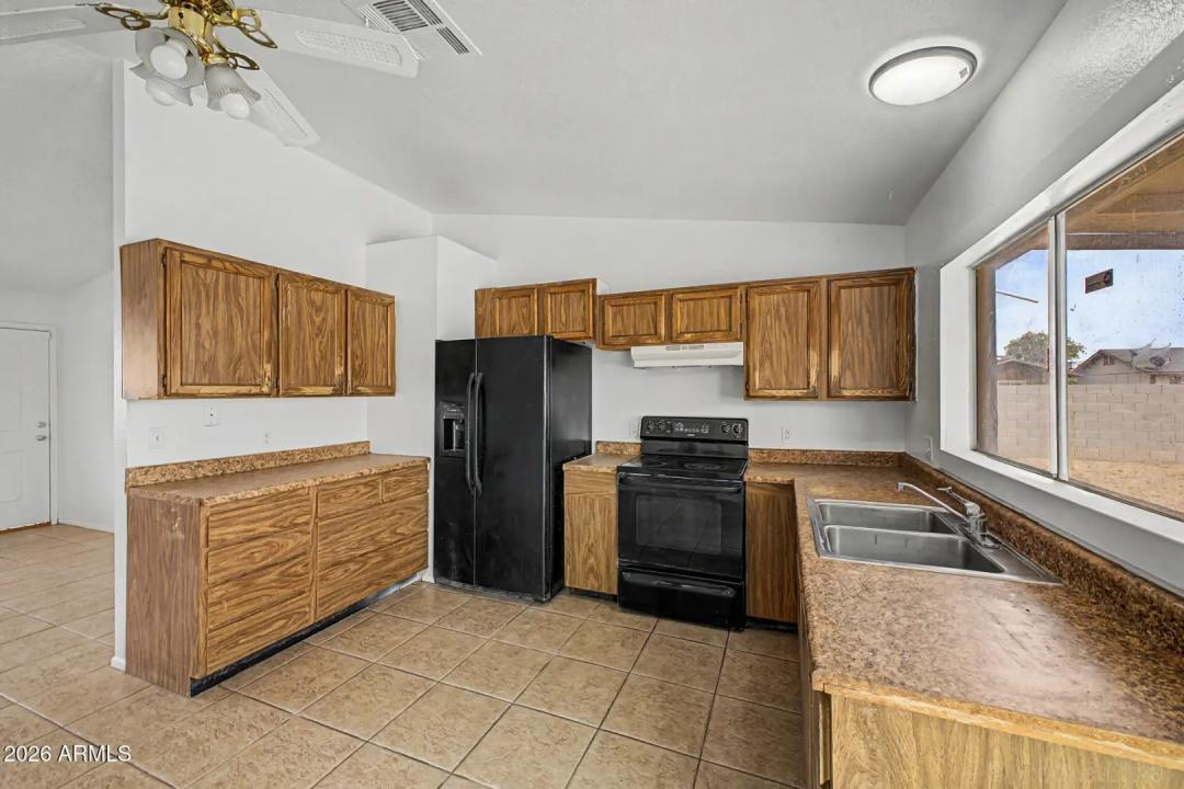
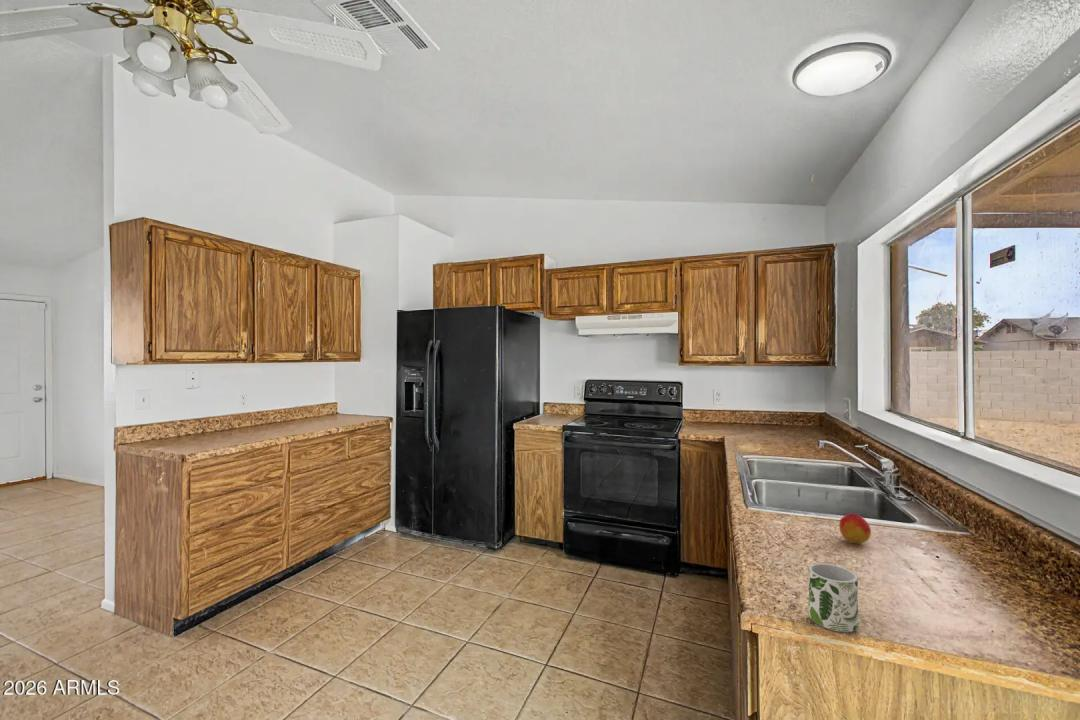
+ mug (833, 592)
+ peach (855, 528)
